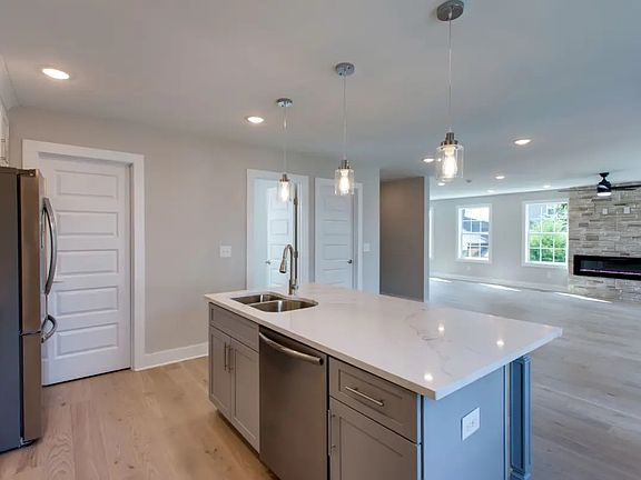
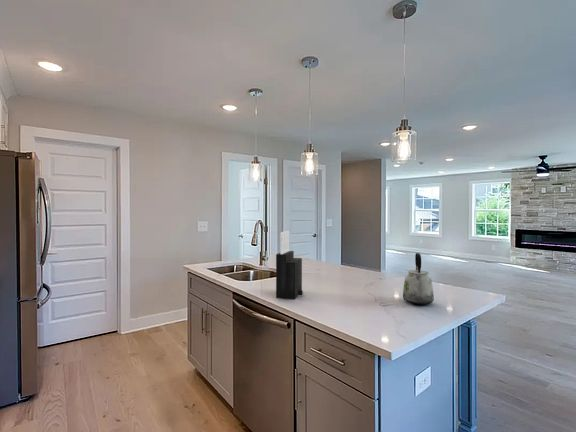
+ kettle (417, 276)
+ knife block (291, 263)
